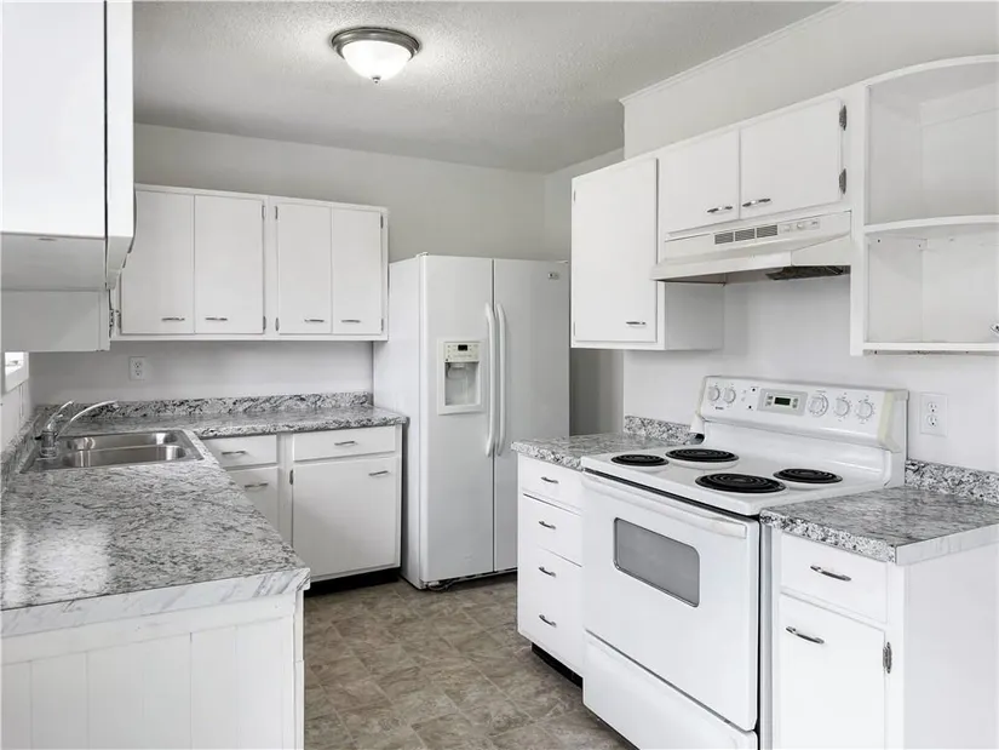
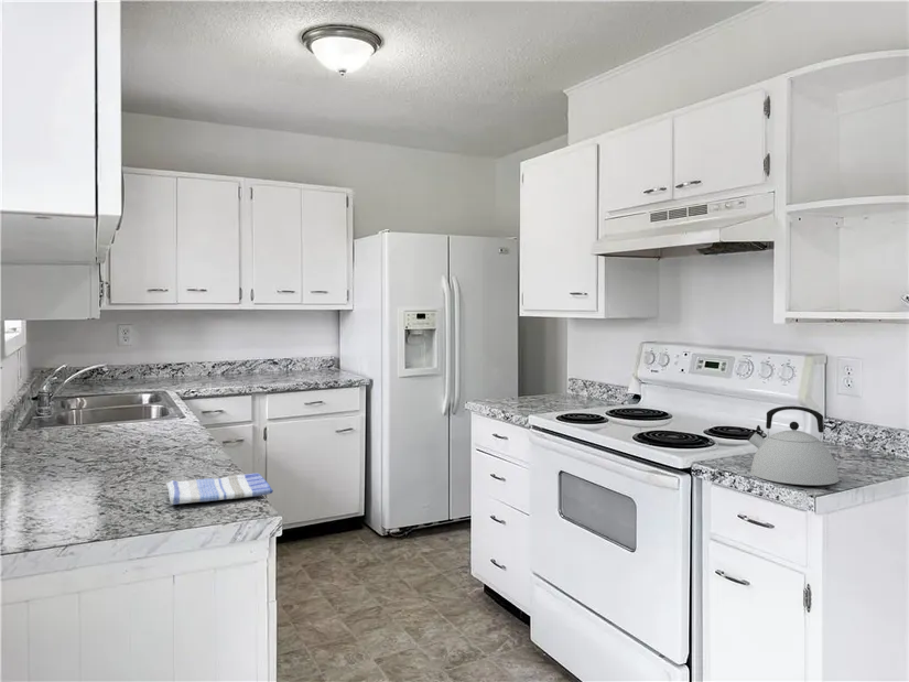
+ dish towel (218, 487)
+ kettle (791, 441)
